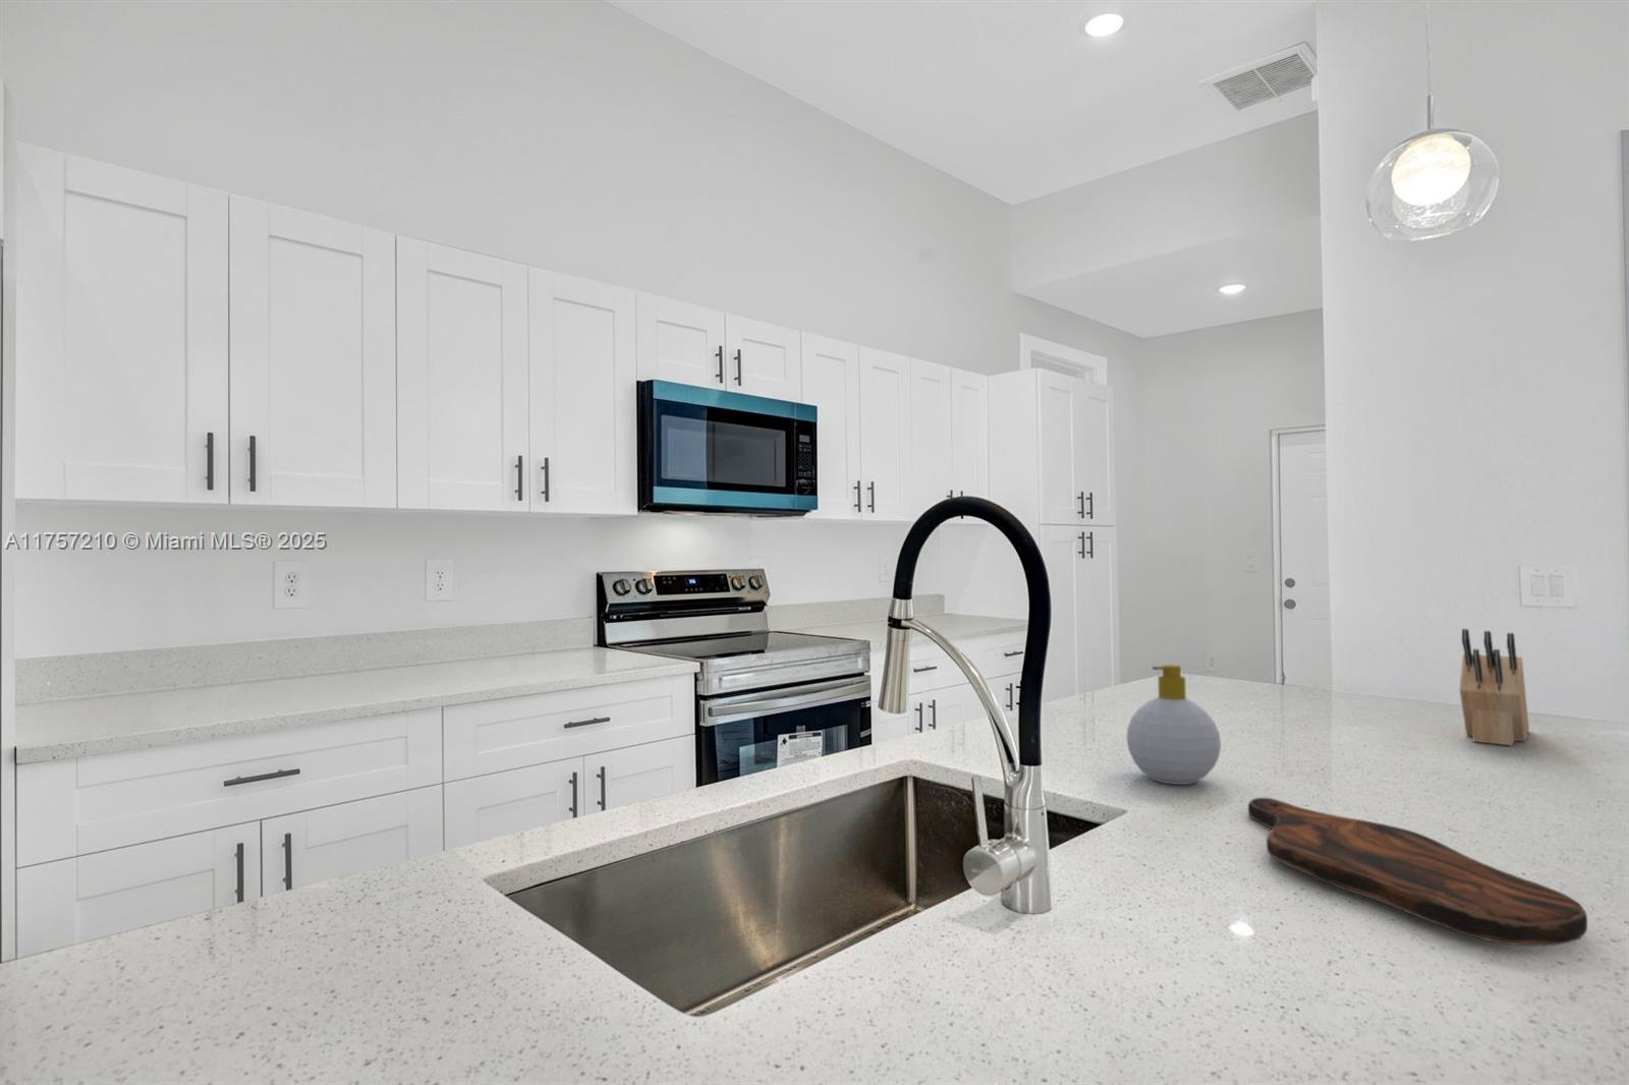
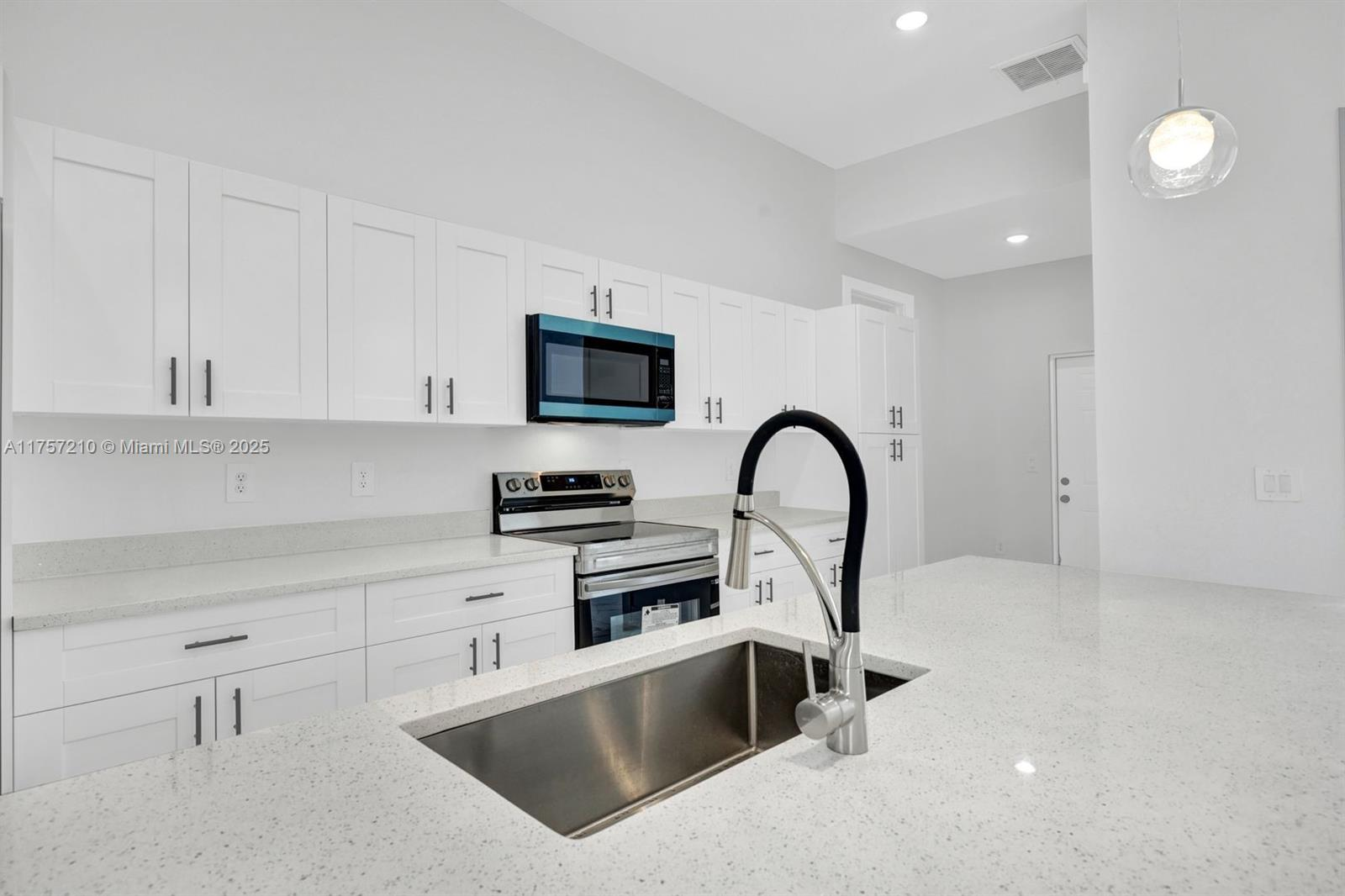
- cutting board (1365, 856)
- knife block (1493, 682)
- soap bottle (1172, 722)
